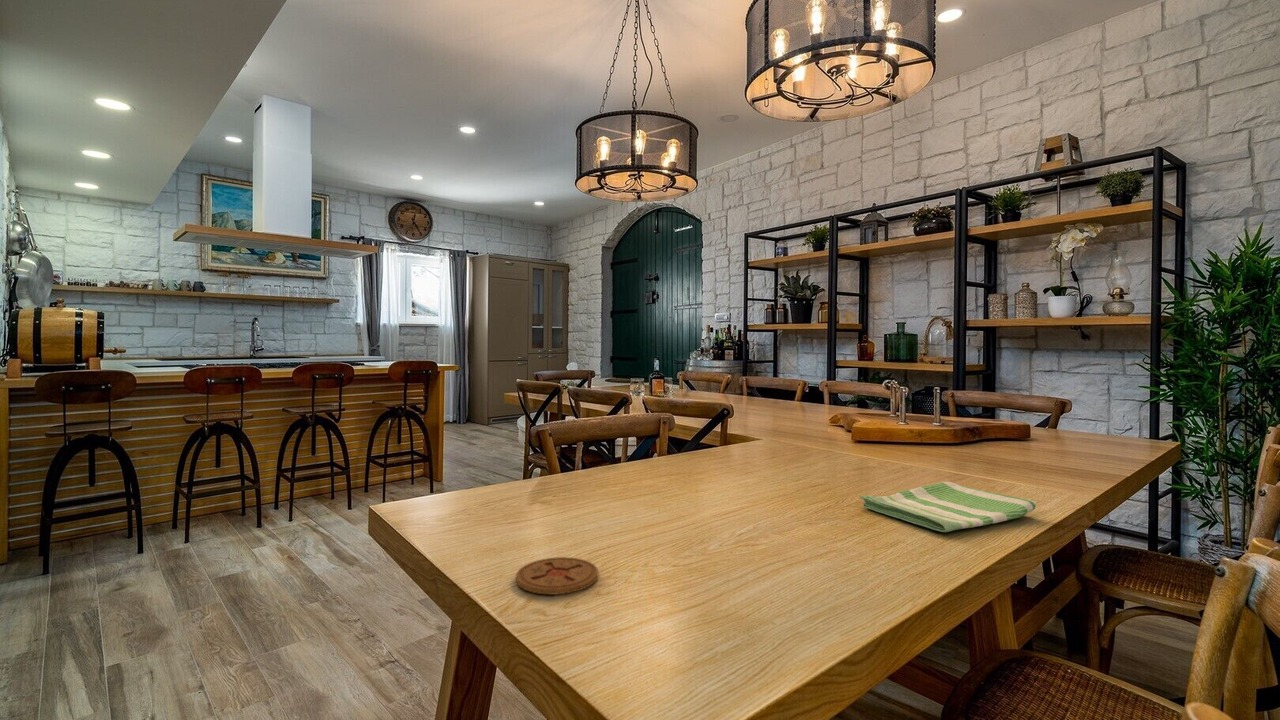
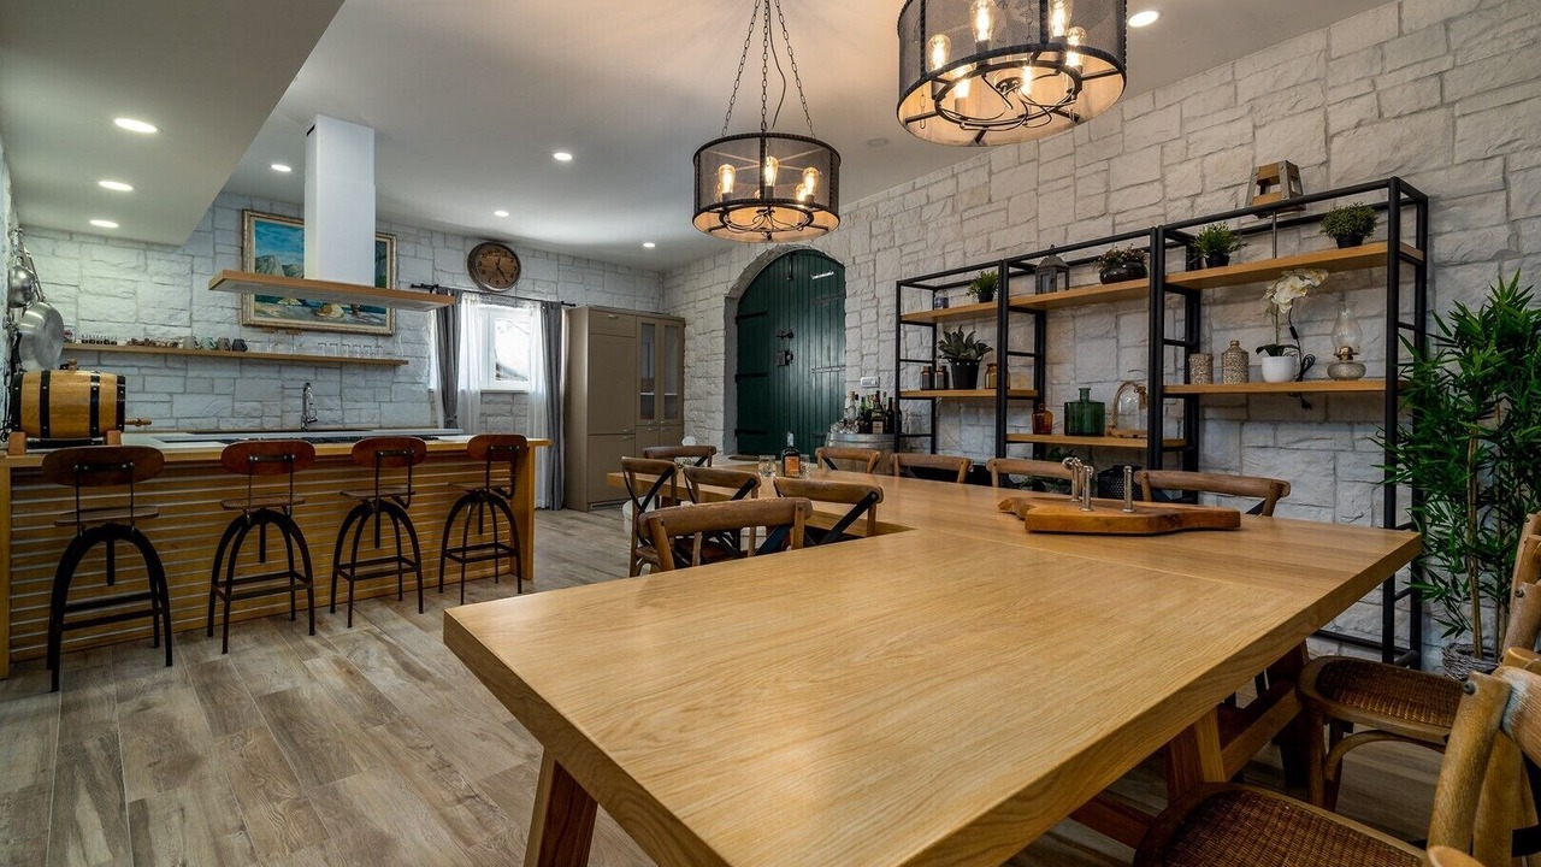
- dish towel (946, 504)
- coaster (557, 574)
